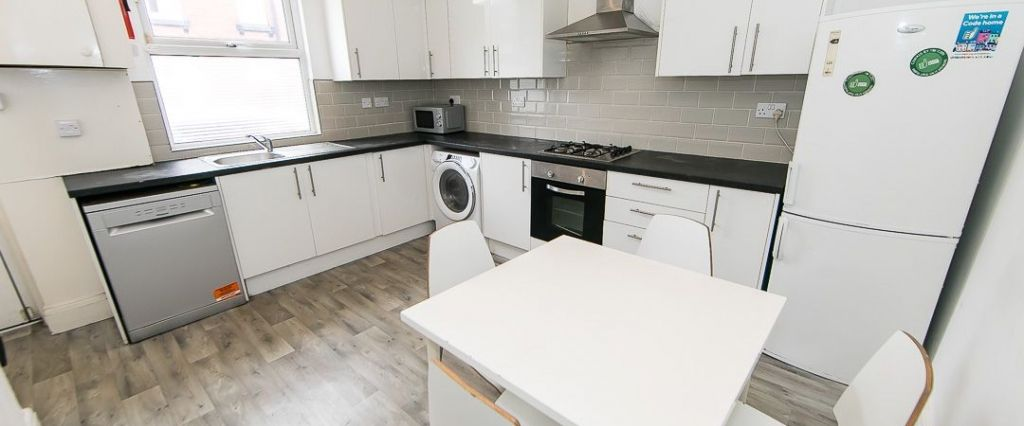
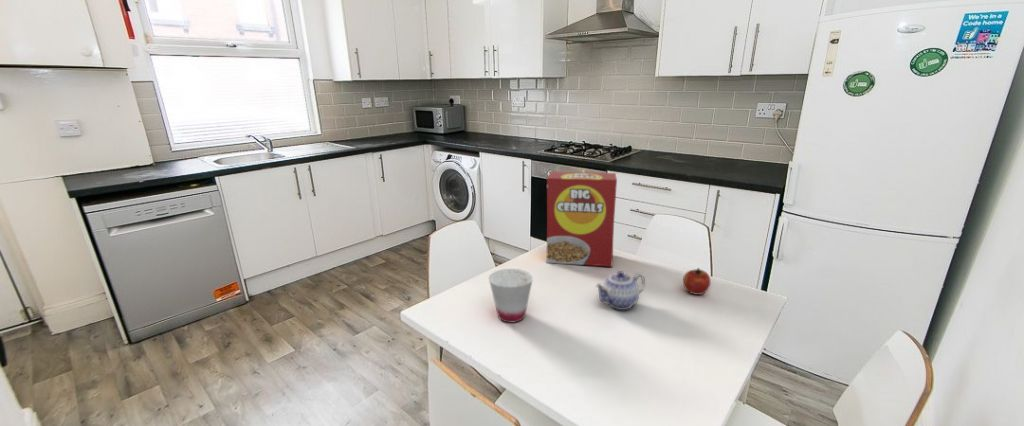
+ cup (511, 296)
+ fruit (696, 280)
+ teapot (620, 288)
+ cereal box (580, 218)
